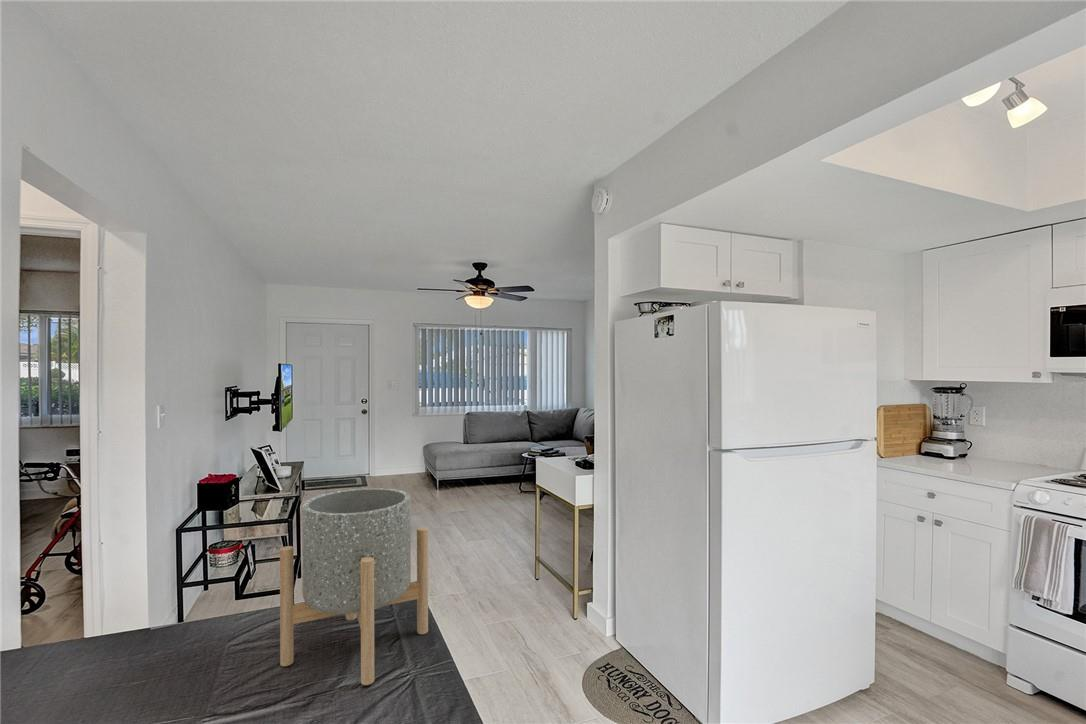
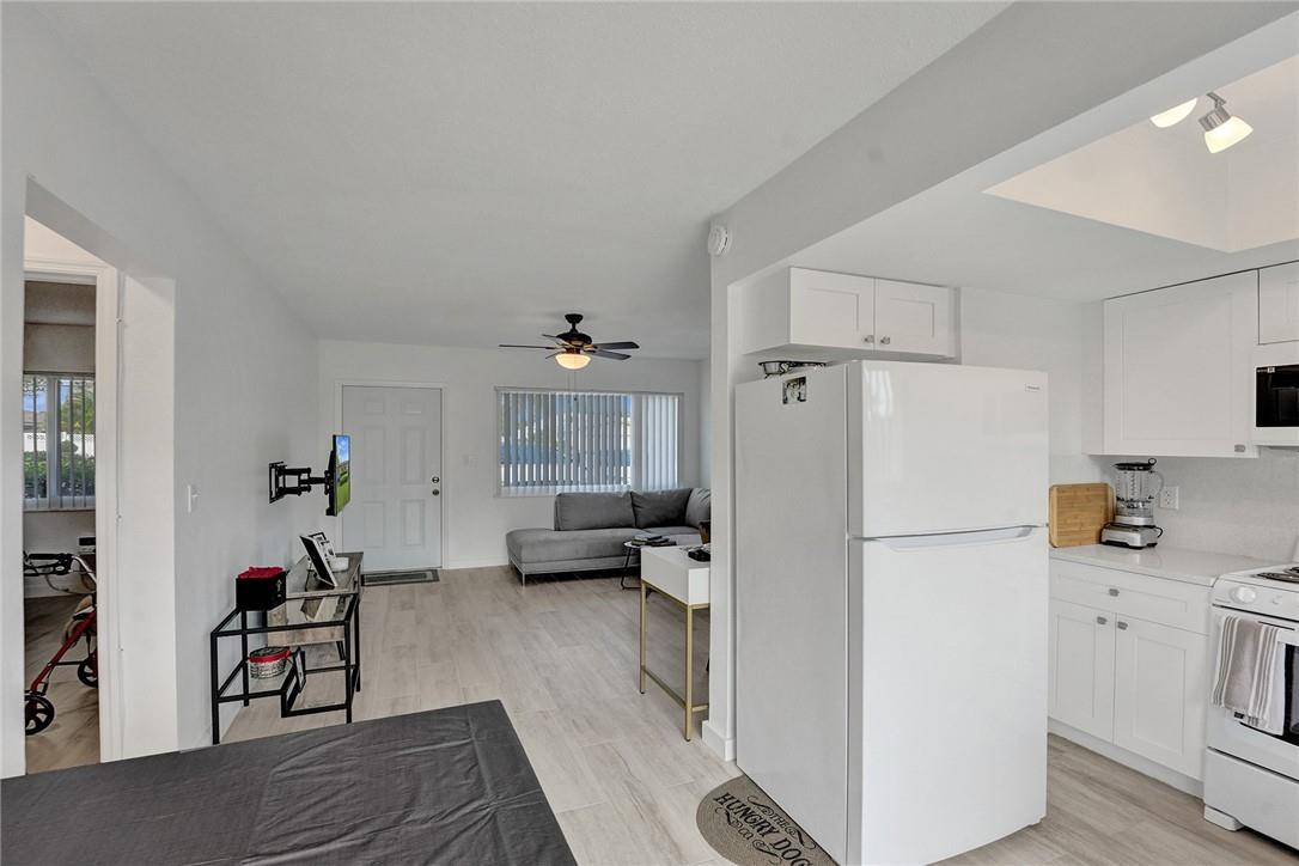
- planter (358, 573)
